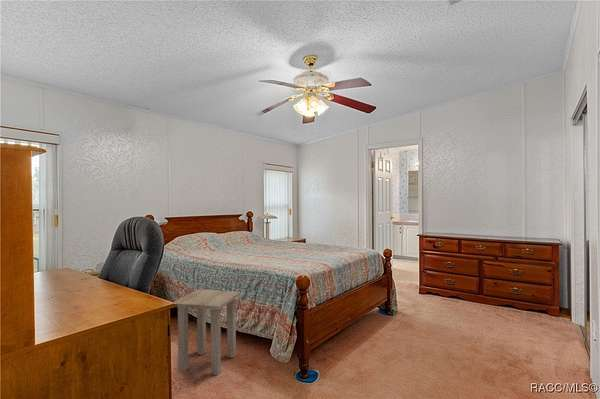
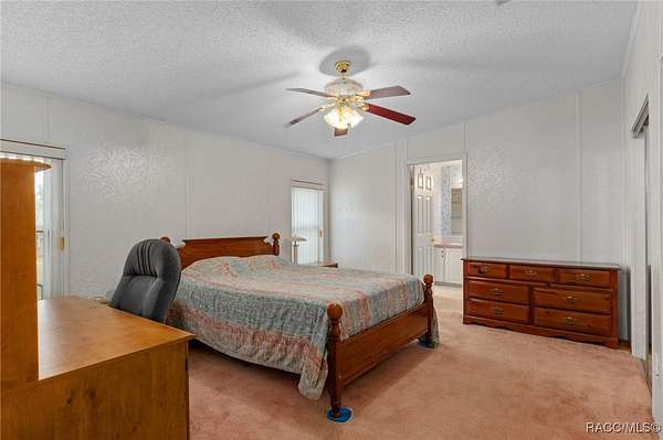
- side table (205, 329)
